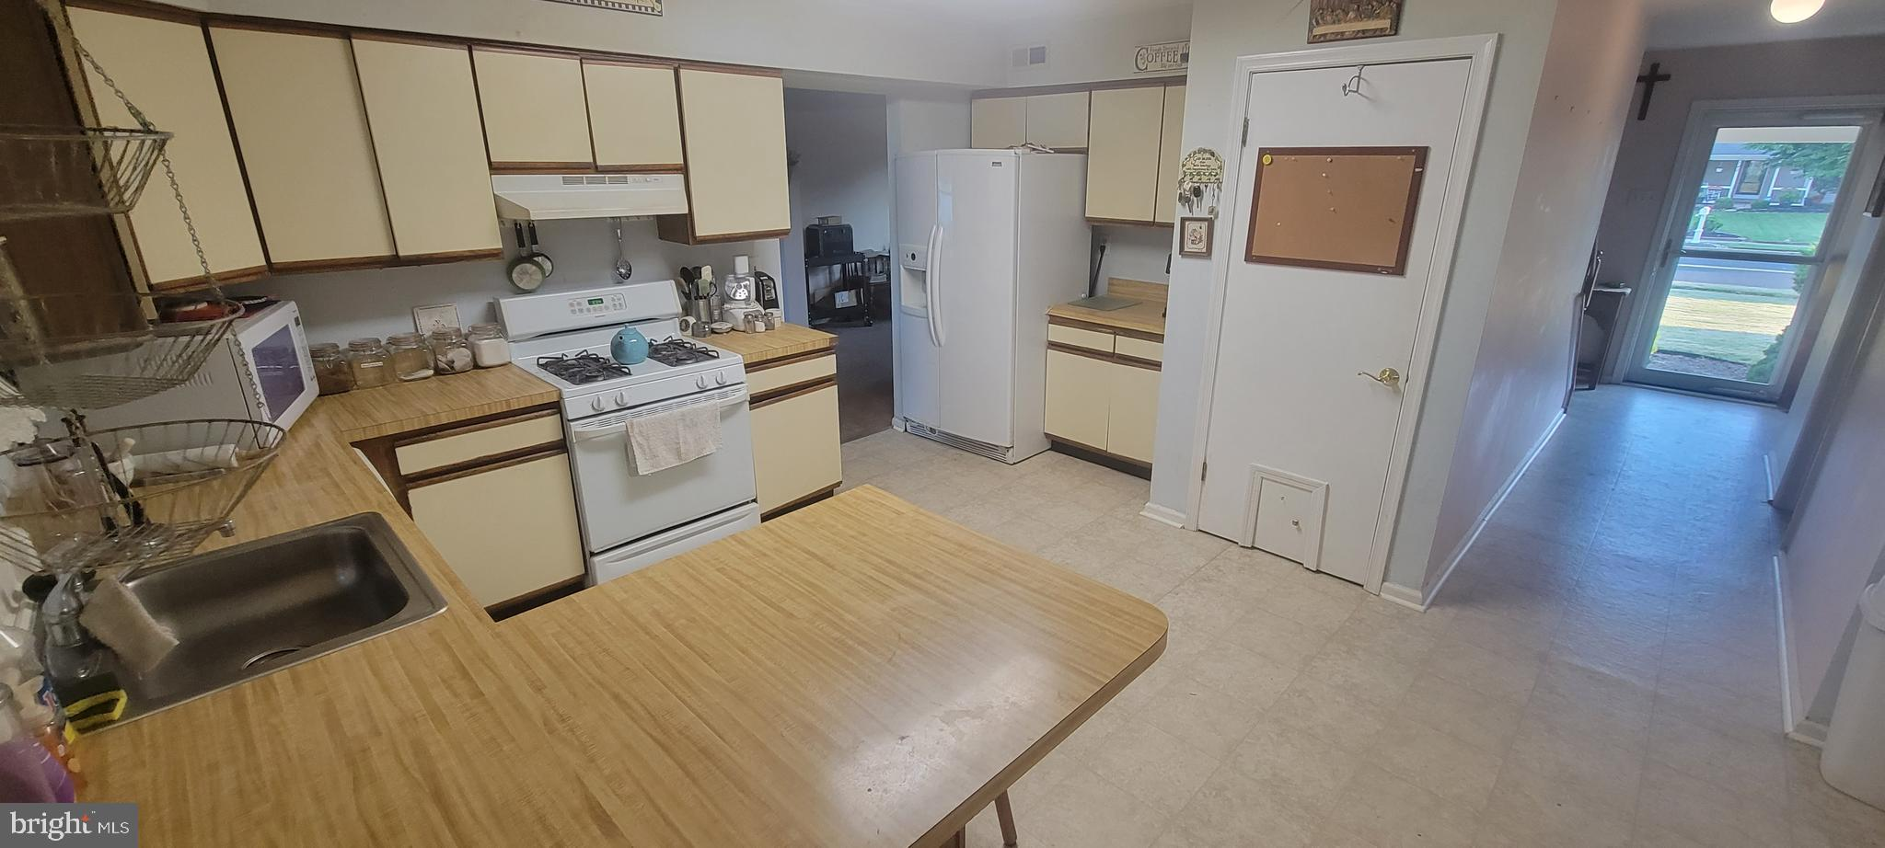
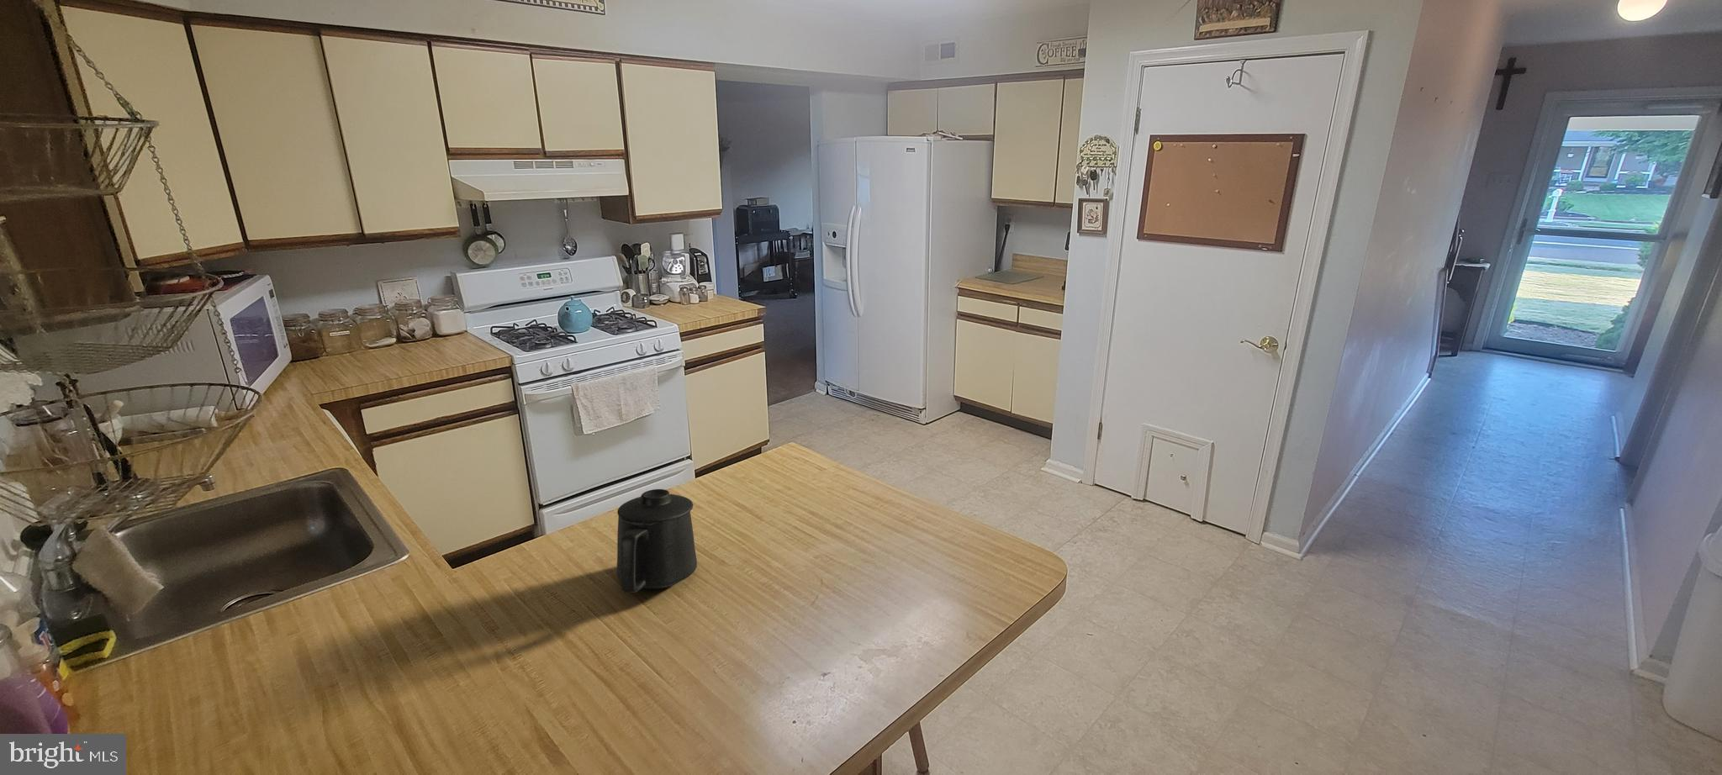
+ mug (656, 541)
